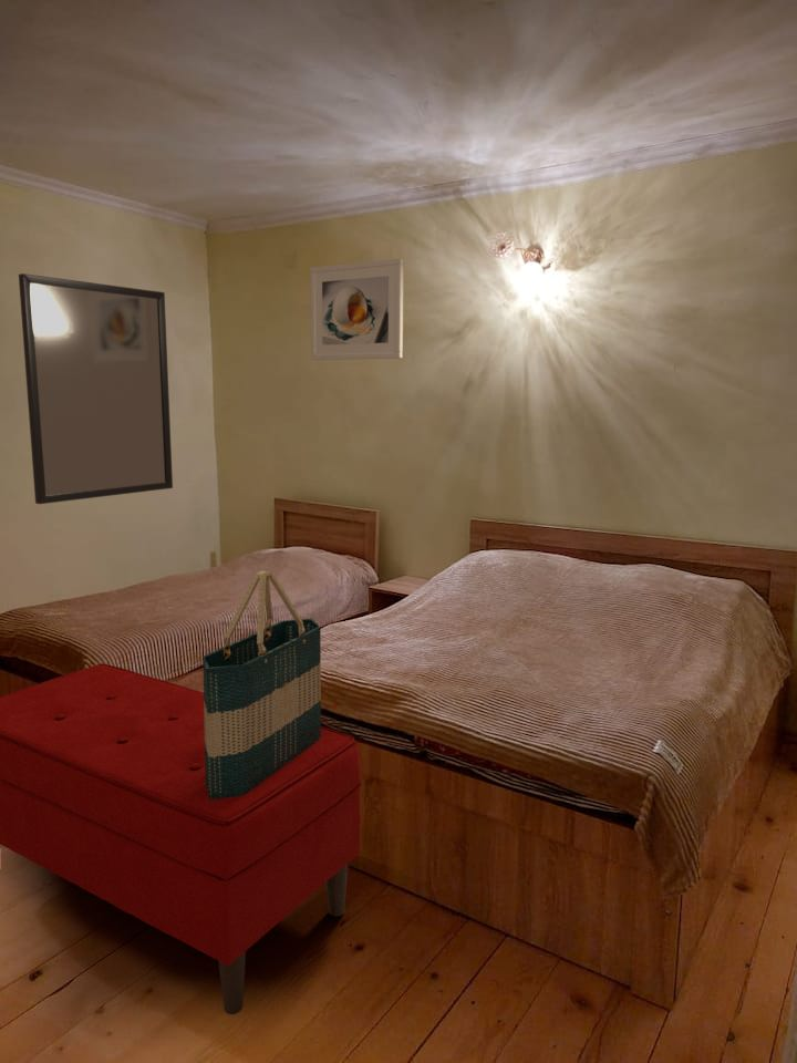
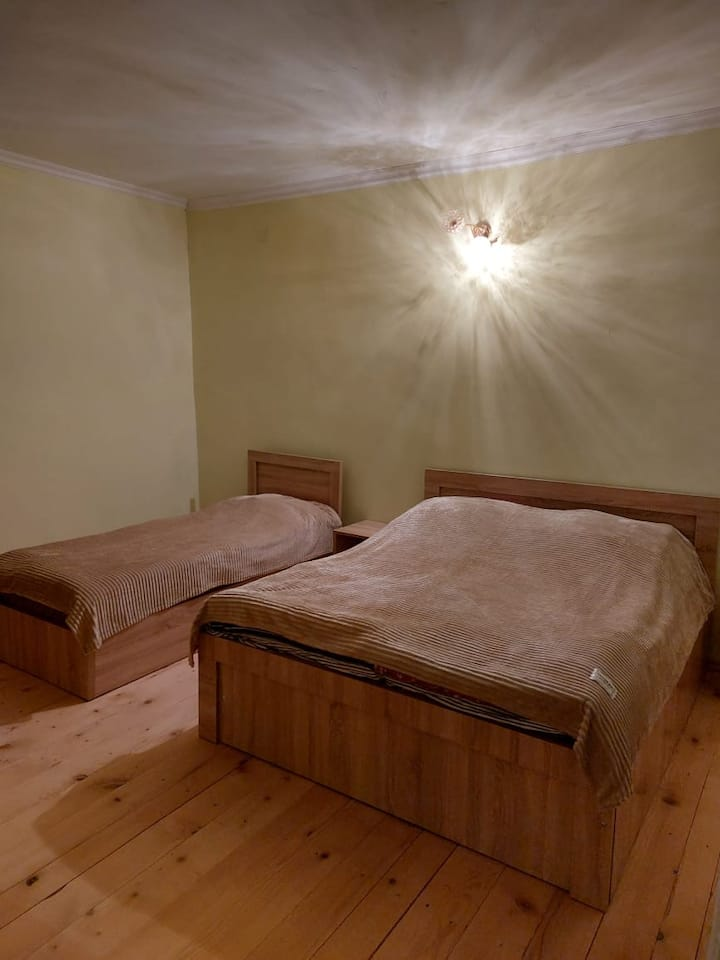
- tote bag (265, 667)
- bench (153, 808)
- home mirror (103, 392)
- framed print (354, 311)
